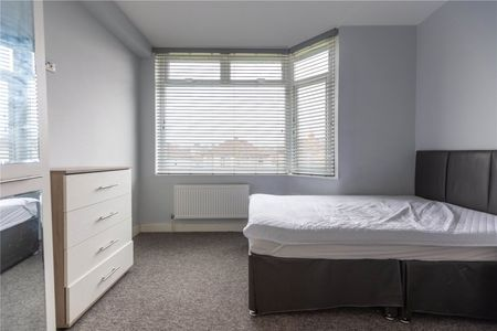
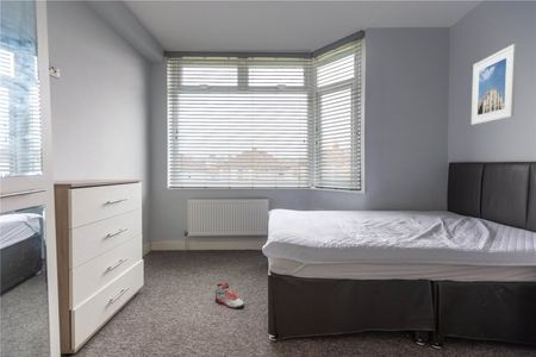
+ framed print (491, 88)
+ sneaker (229, 294)
